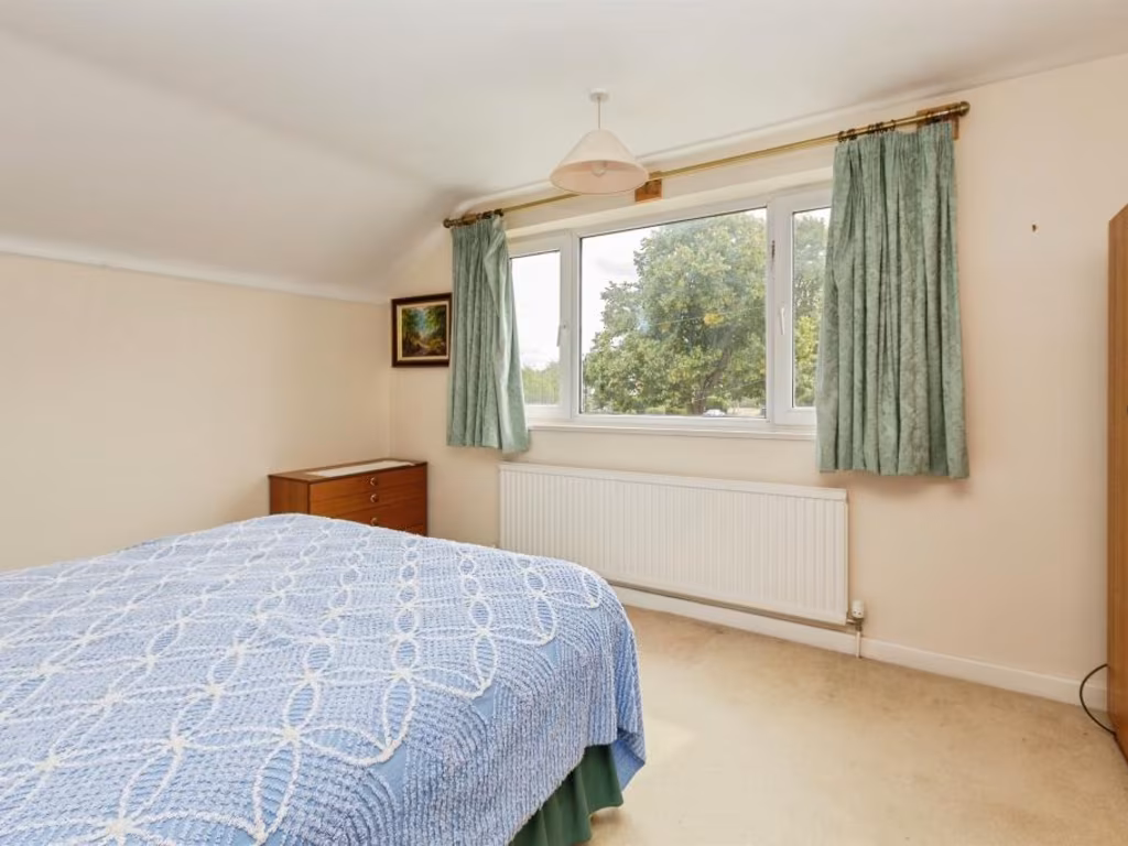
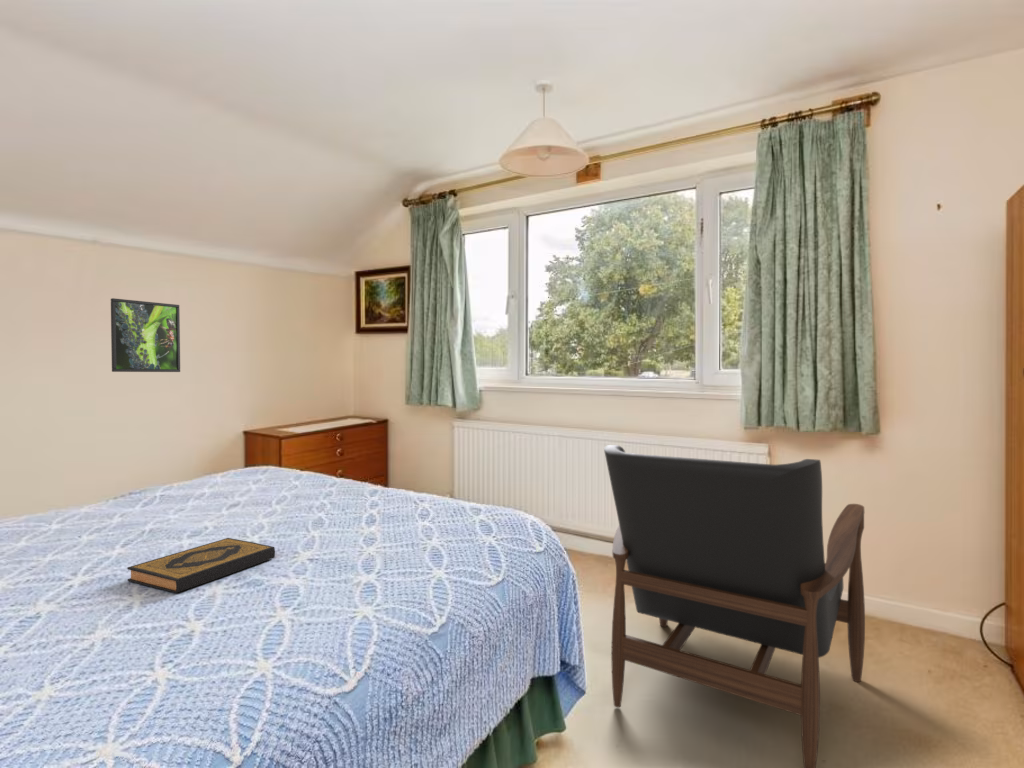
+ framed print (147, 336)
+ hardback book (205, 562)
+ armchair (729, 567)
